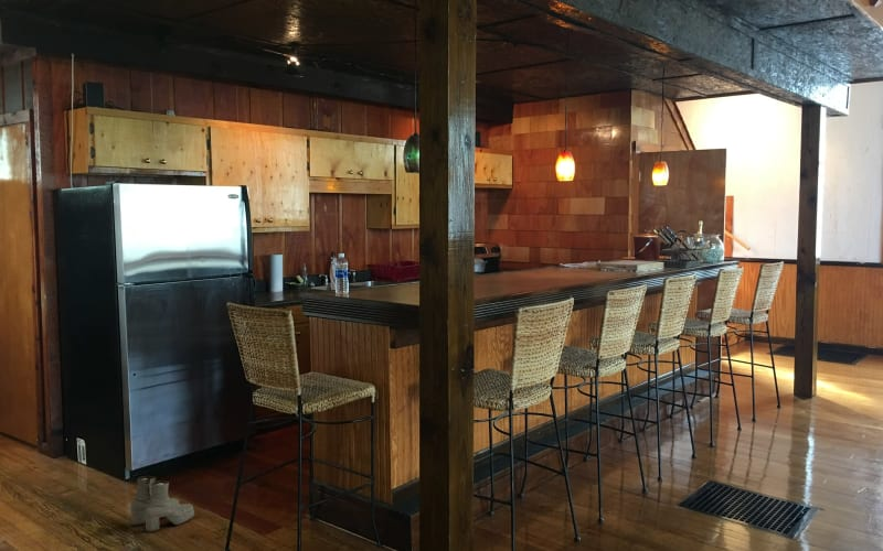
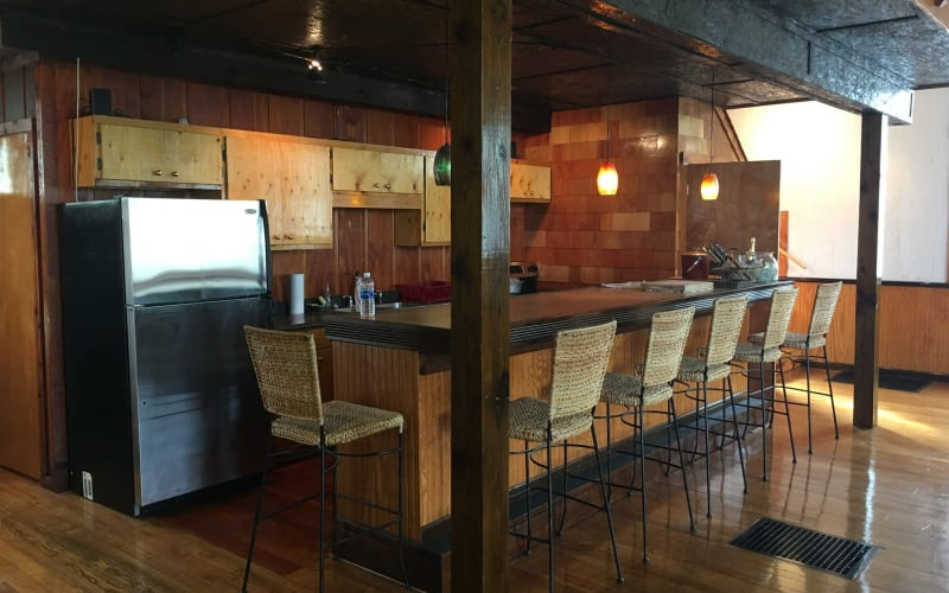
- boots (161, 498)
